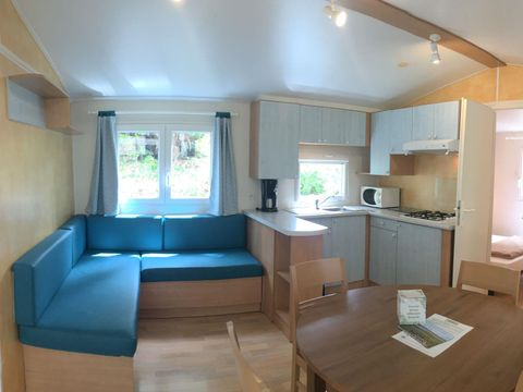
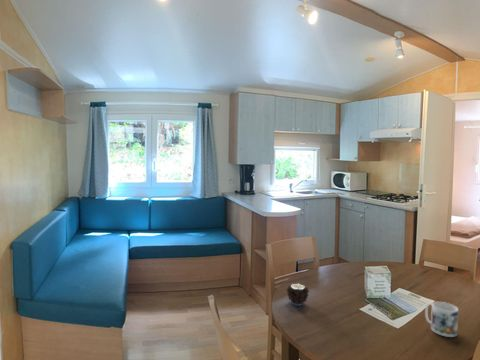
+ mug (440, 317)
+ candle (297, 292)
